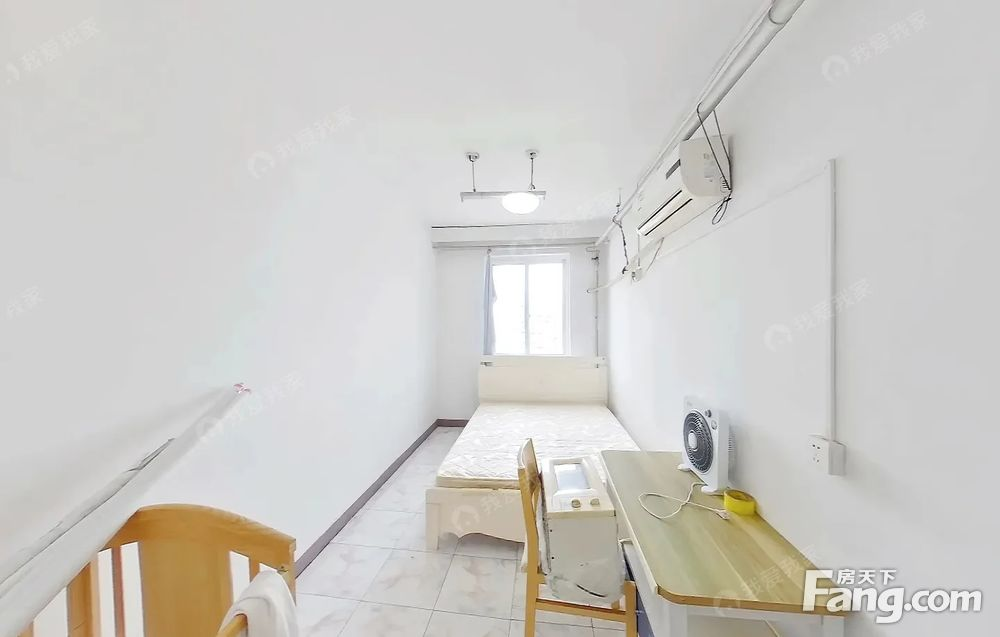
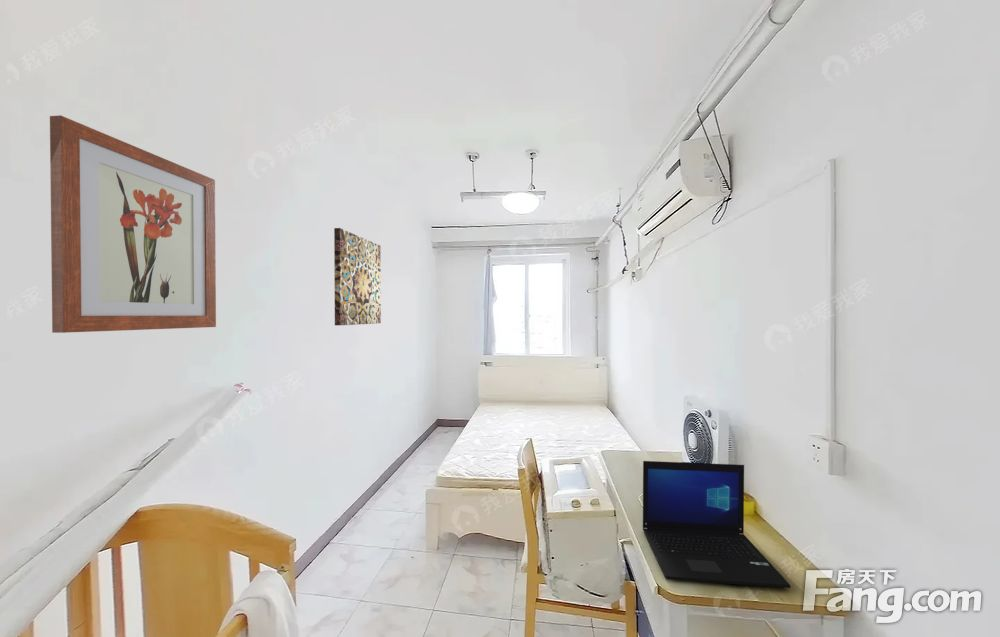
+ laptop (707, 517)
+ wall art (359, 281)
+ wall art (148, 241)
